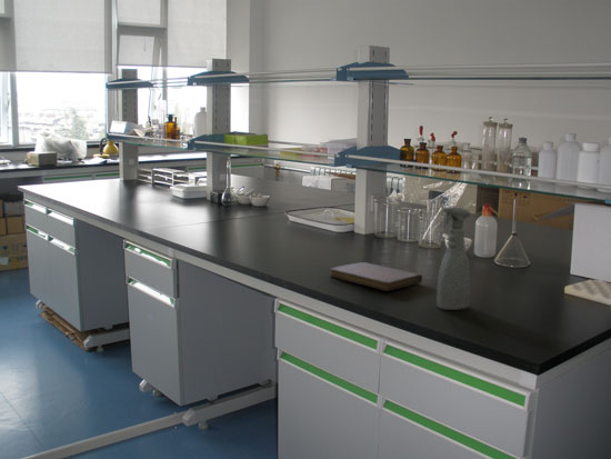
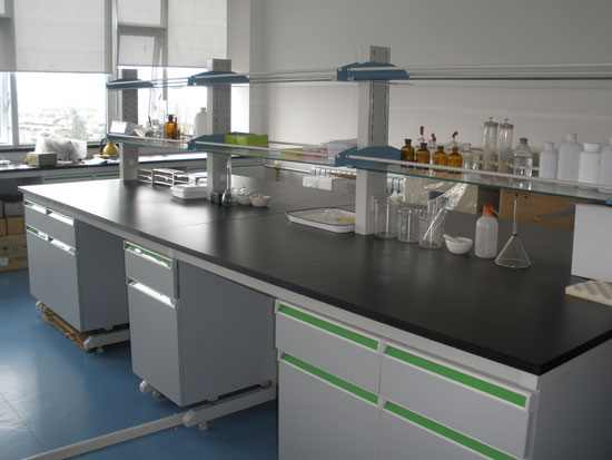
- spray bottle (454, 257)
- notebook (374, 275)
